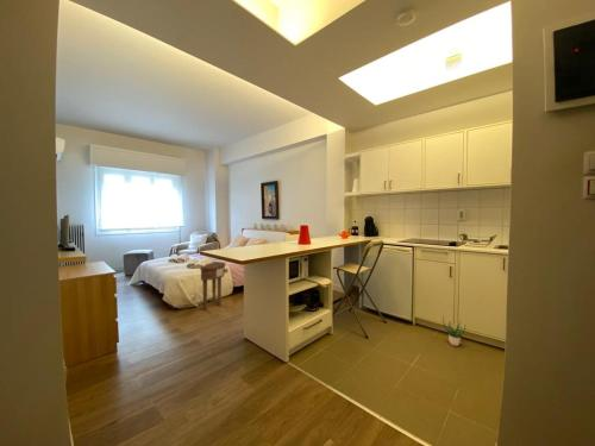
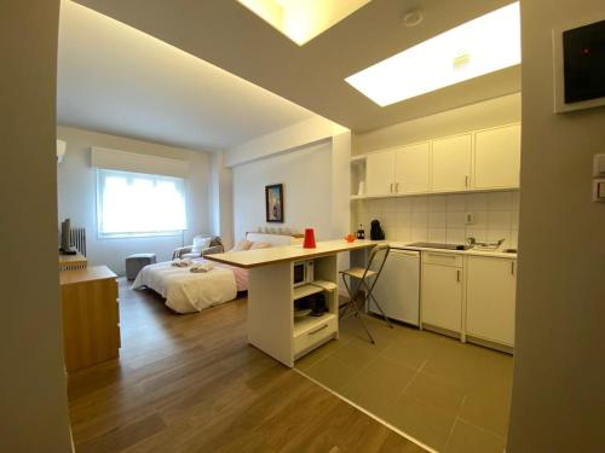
- side table (212, 284)
- potted plant (453, 331)
